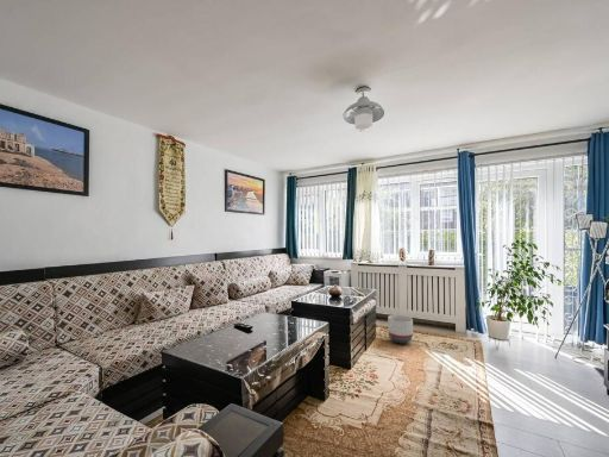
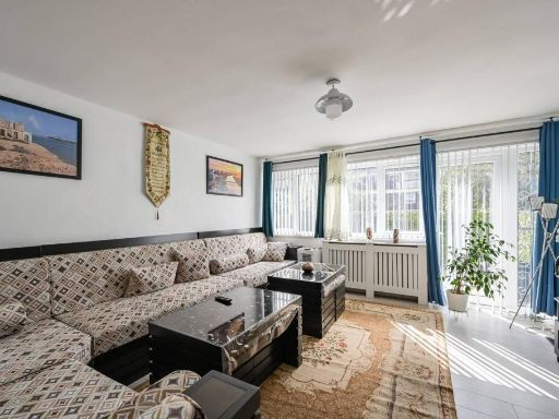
- planter (400, 330)
